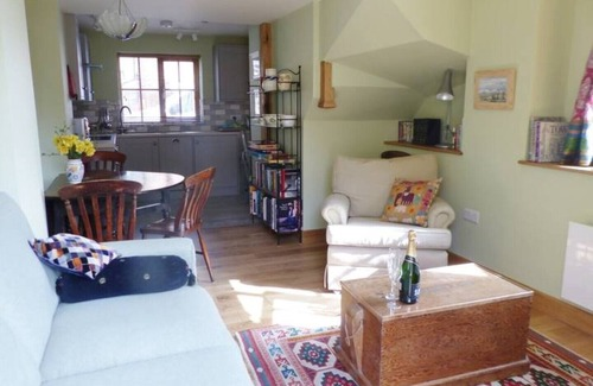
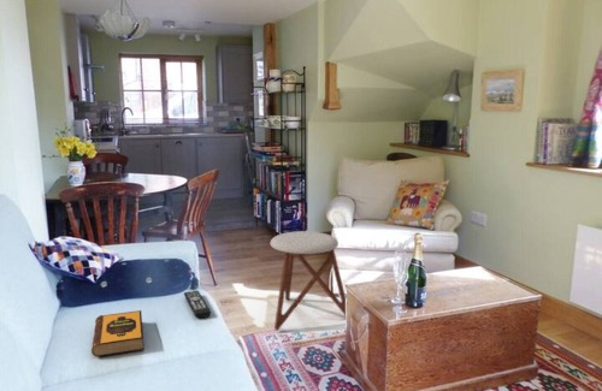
+ hardback book (118, 332)
+ stool (307, 268)
+ remote control (196, 303)
